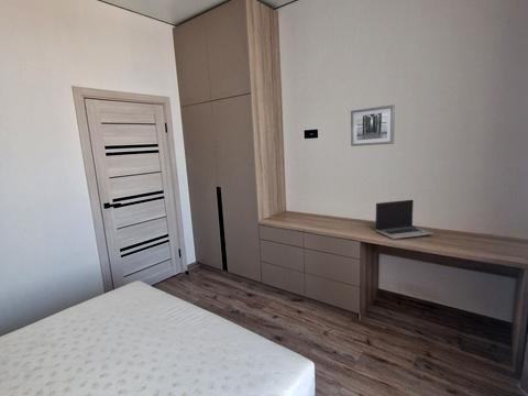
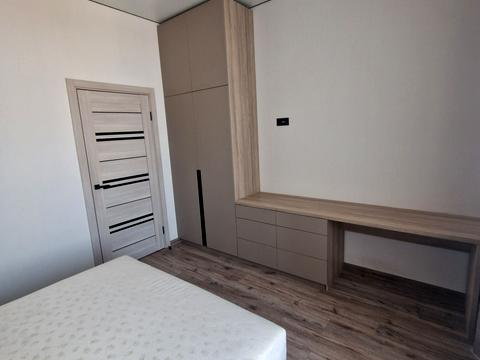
- wall art (371, 127)
- laptop computer (403, 218)
